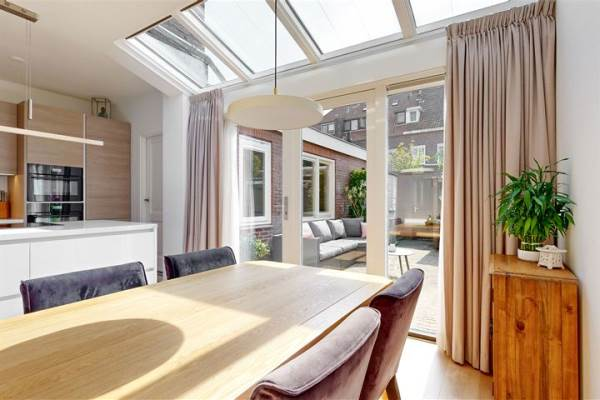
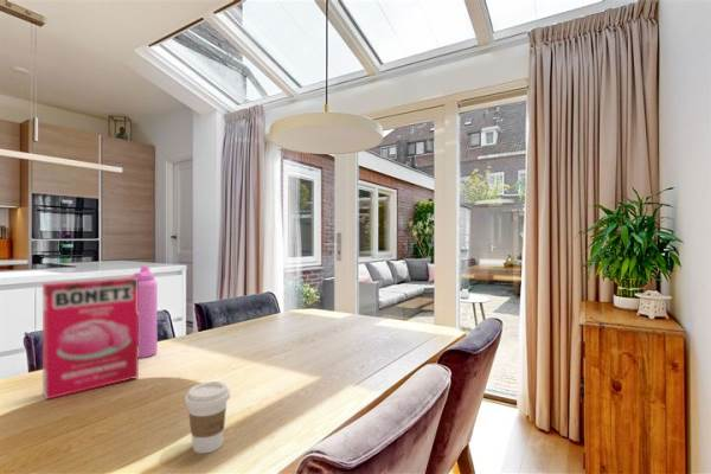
+ coffee cup (207, 416)
+ water bottle (142, 309)
+ cereal box (92, 333)
